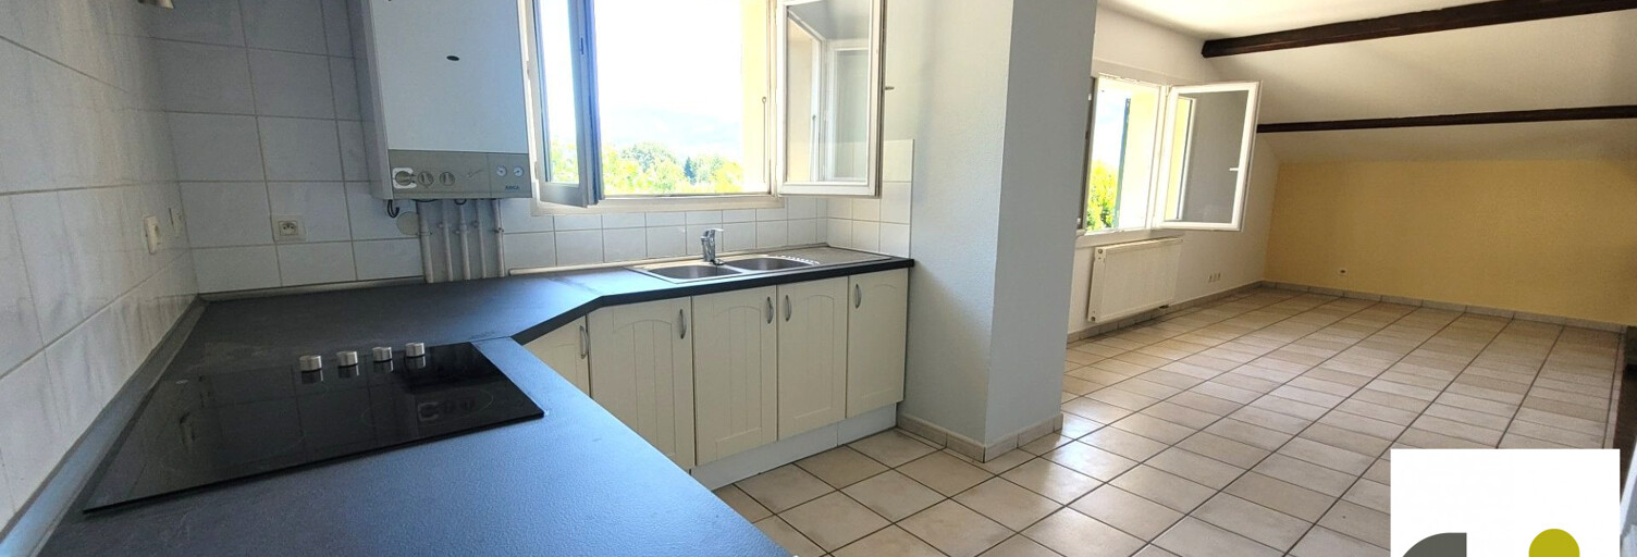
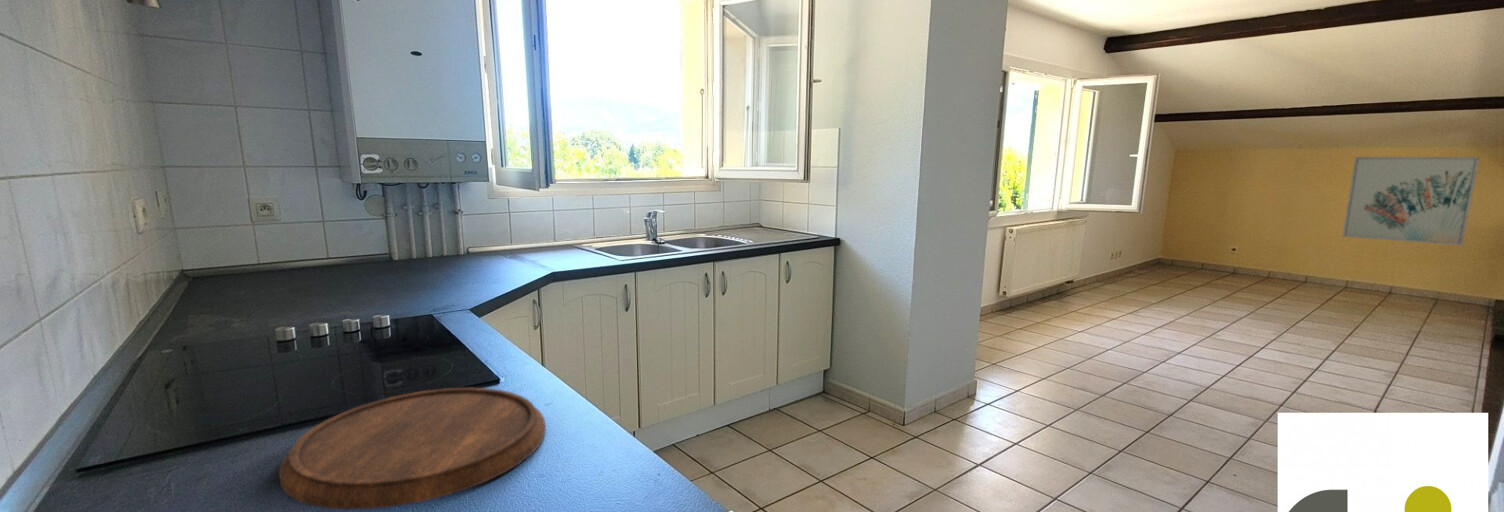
+ wall art (1406, 199)
+ cutting board (423, 435)
